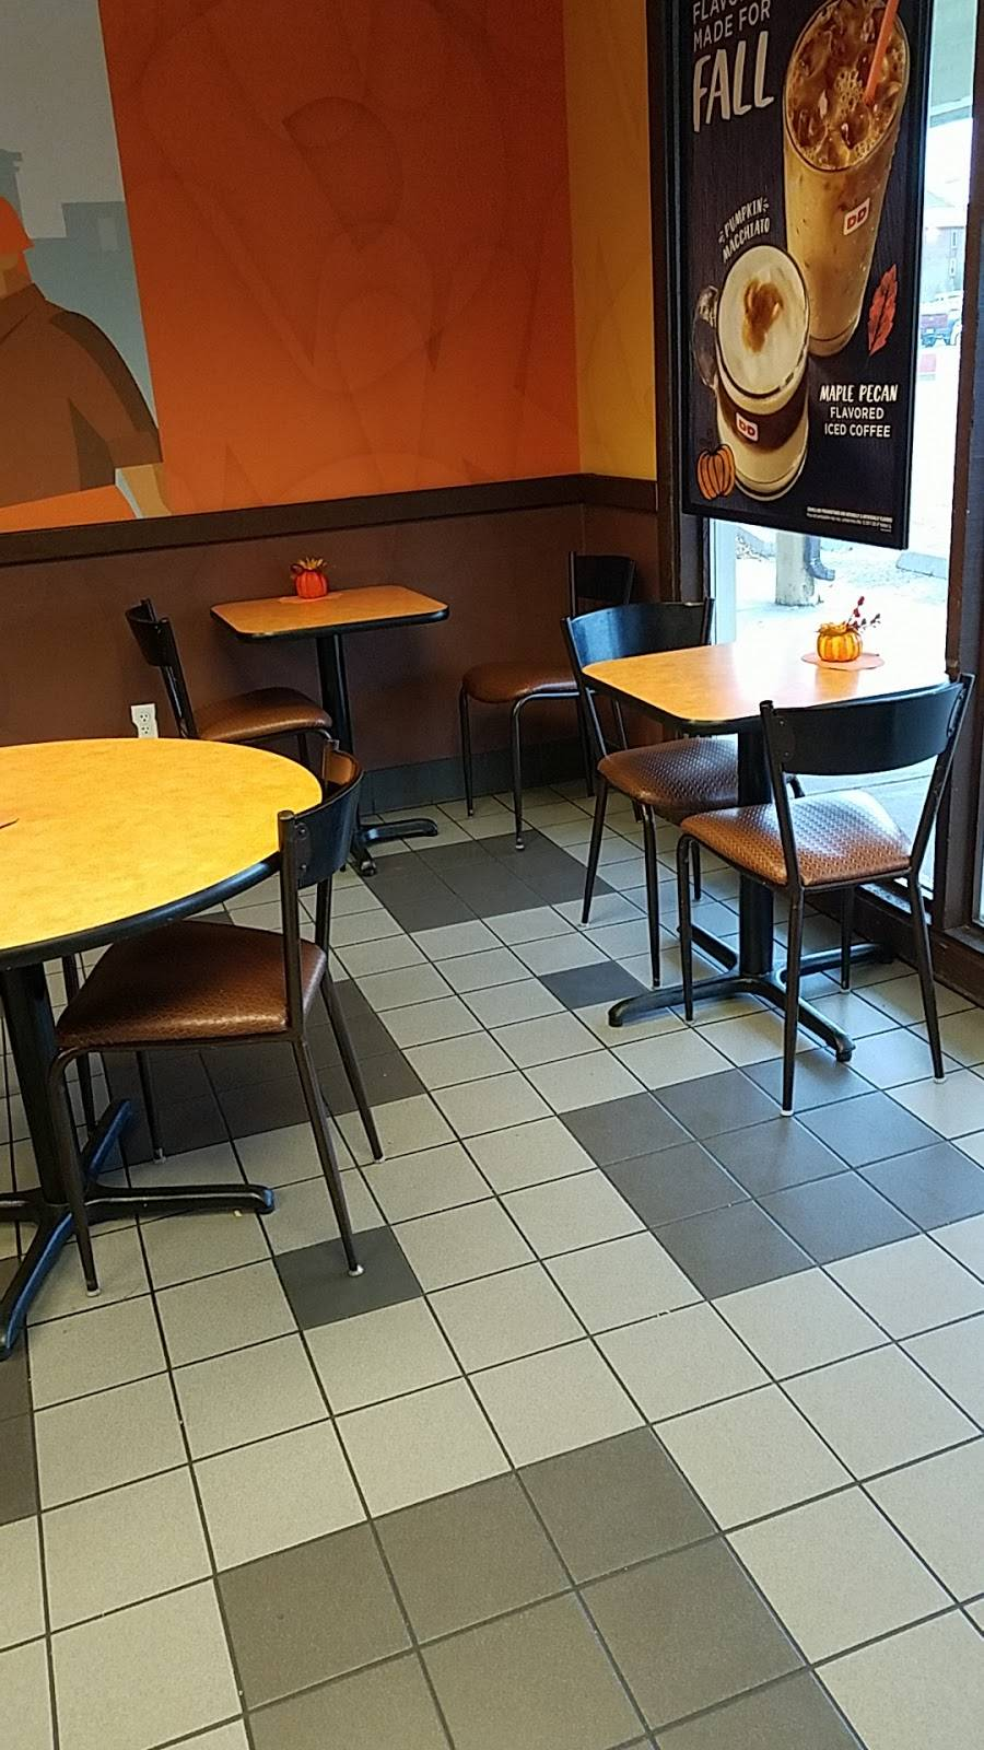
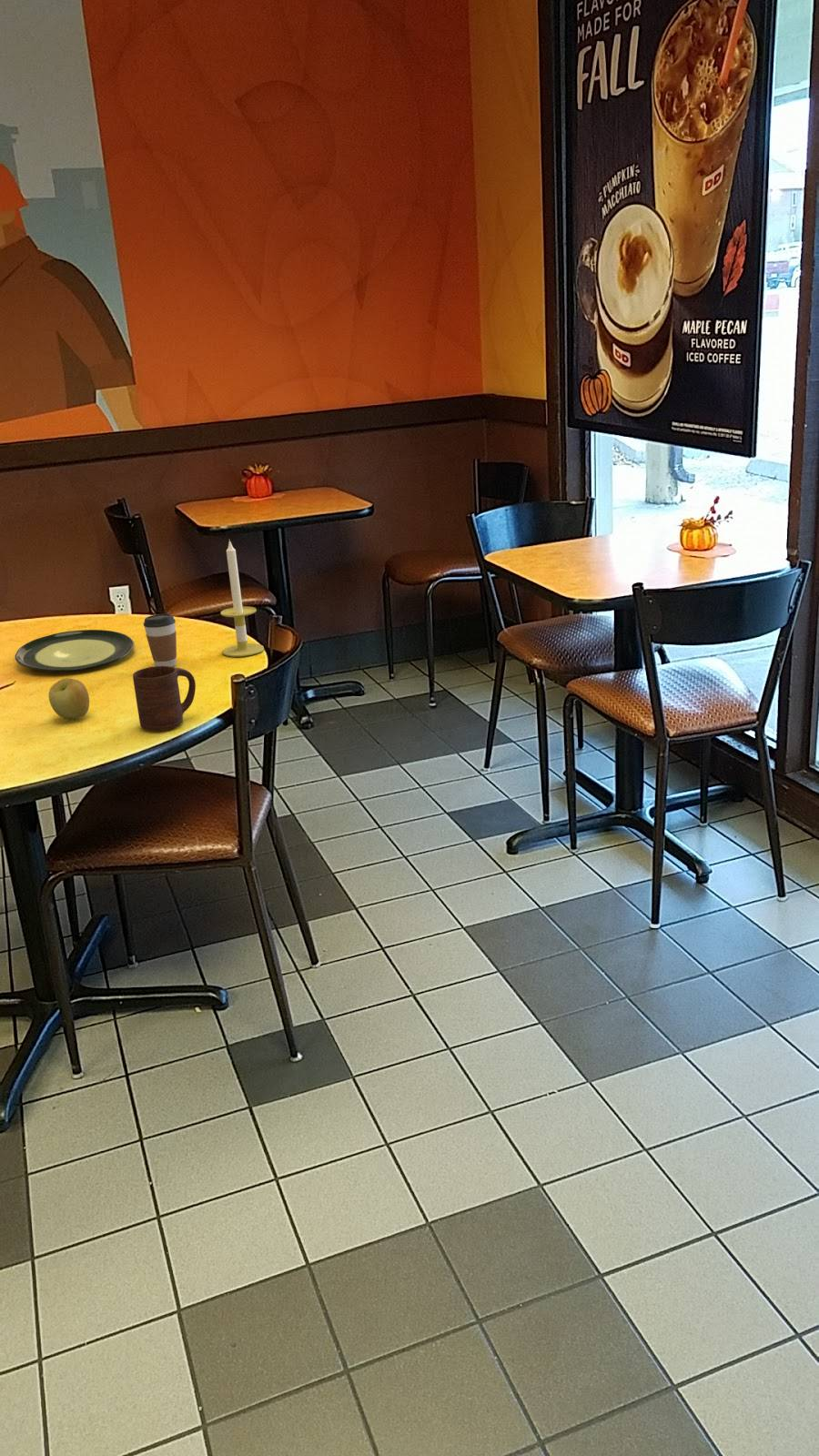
+ plate (75, 651)
+ cup (163, 696)
+ candle (236, 595)
+ coffee cup (162, 641)
+ apple (69, 699)
